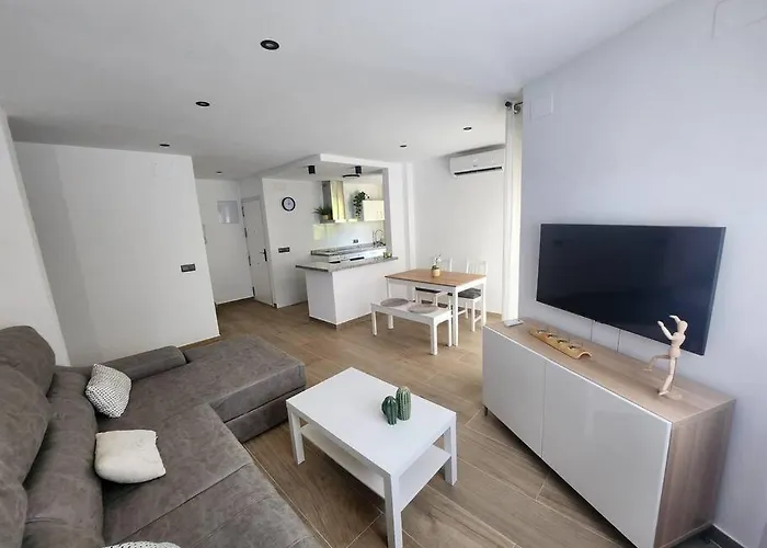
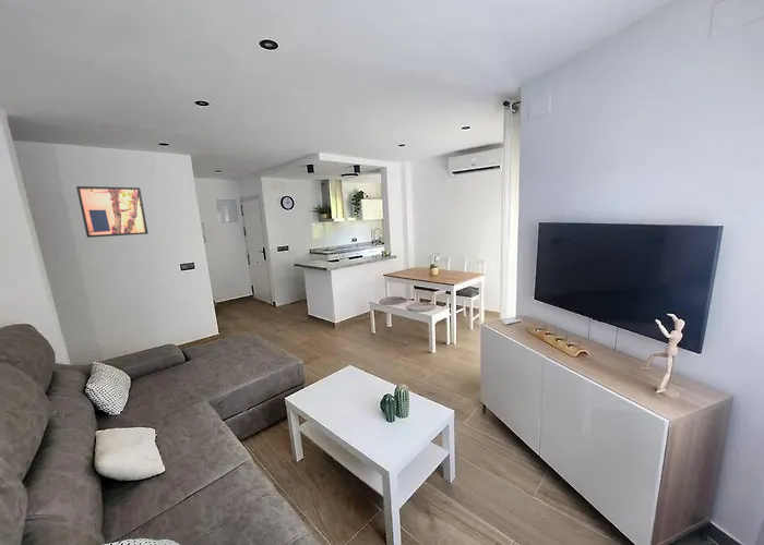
+ wall art (114, 211)
